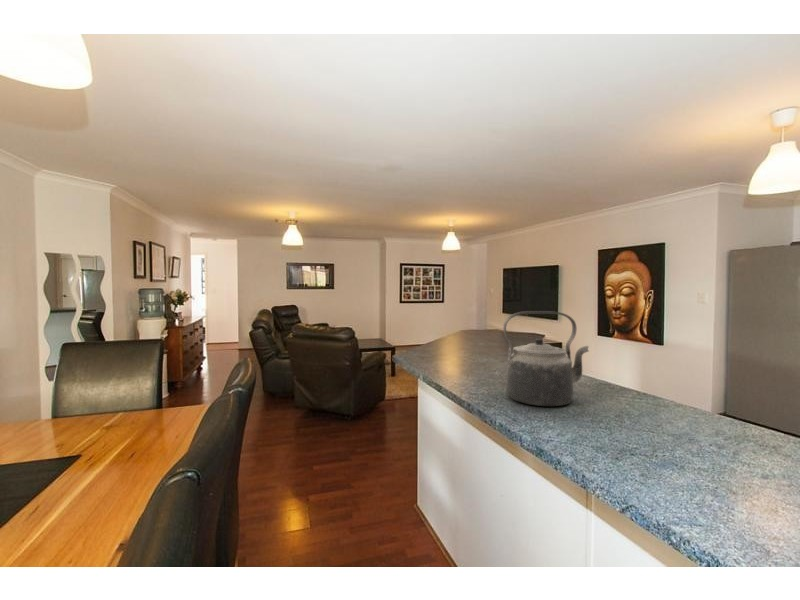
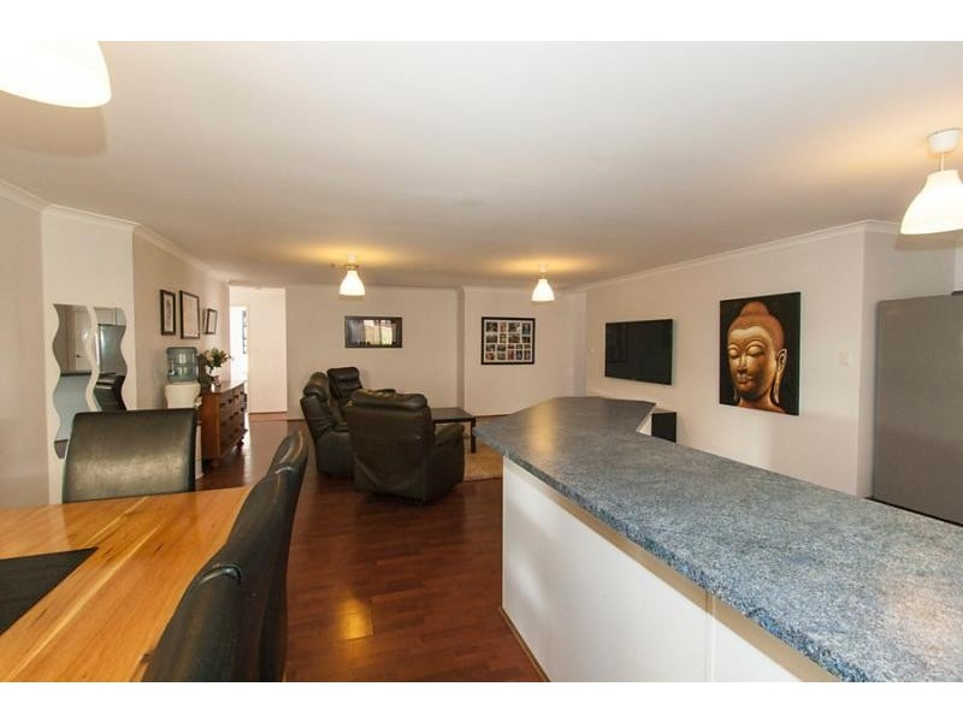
- kettle (545, 354)
